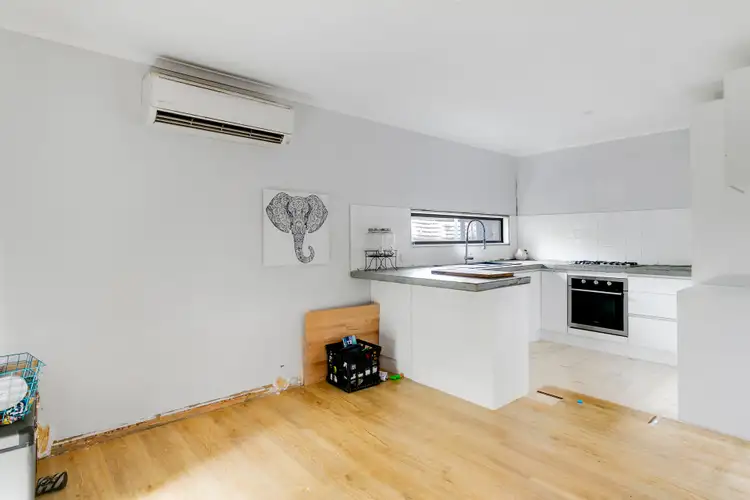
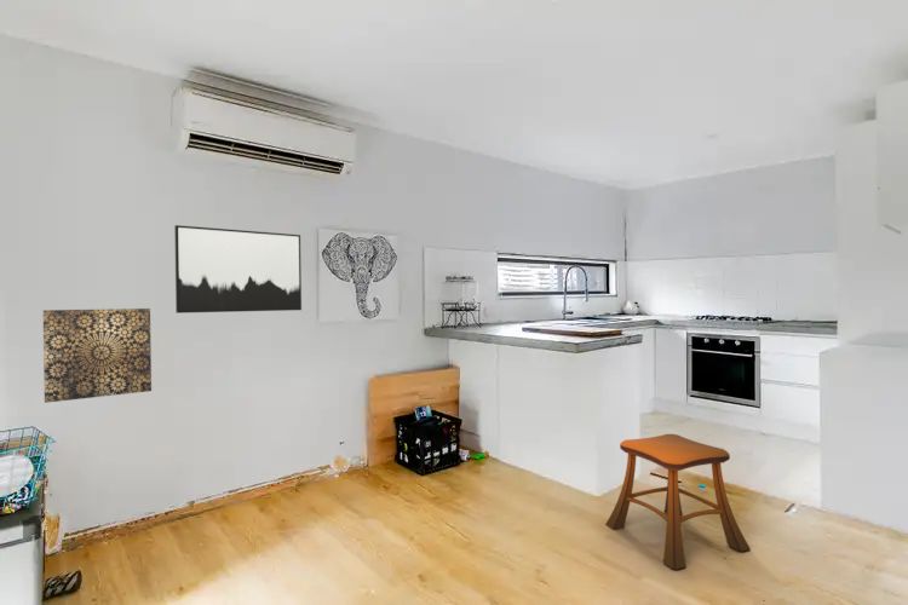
+ wall art (242, 271)
+ stool (673, 490)
+ wall art (99, 352)
